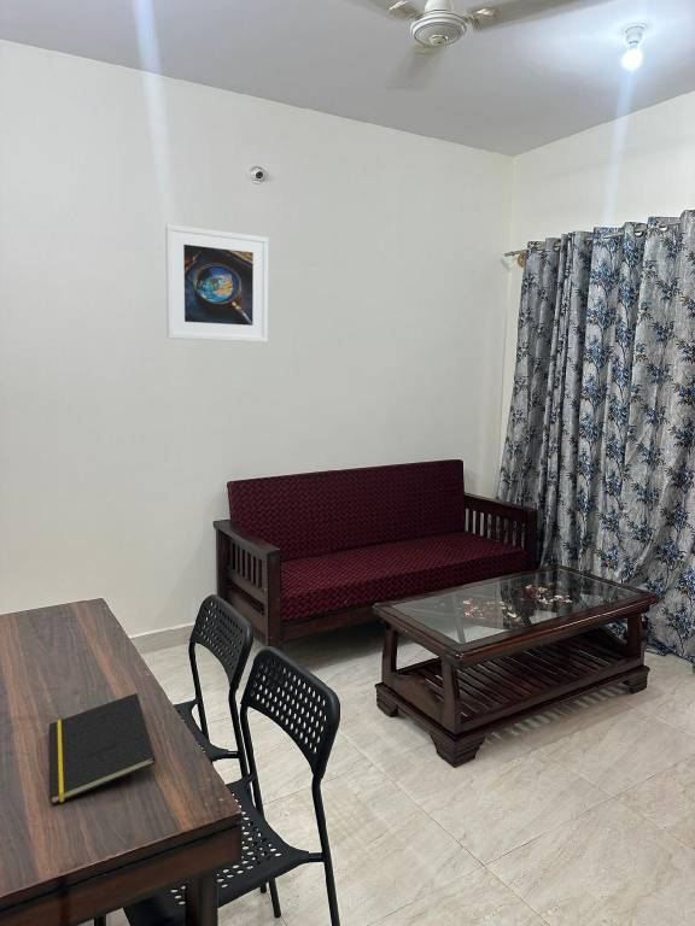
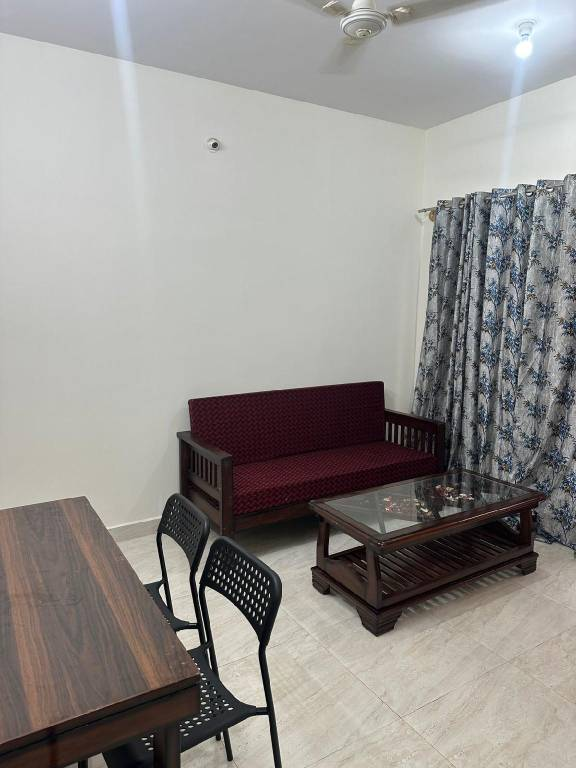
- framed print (218, 286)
- notepad (99, 743)
